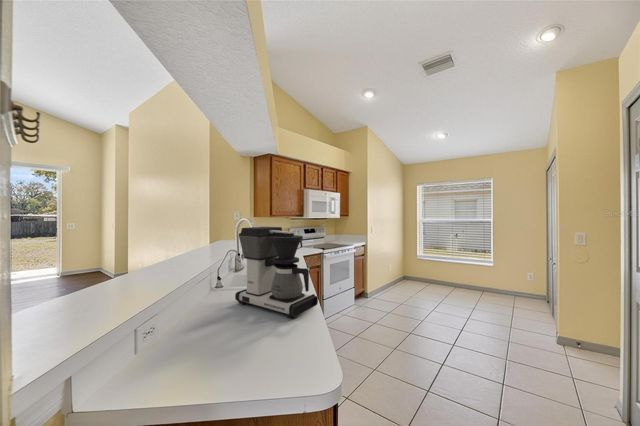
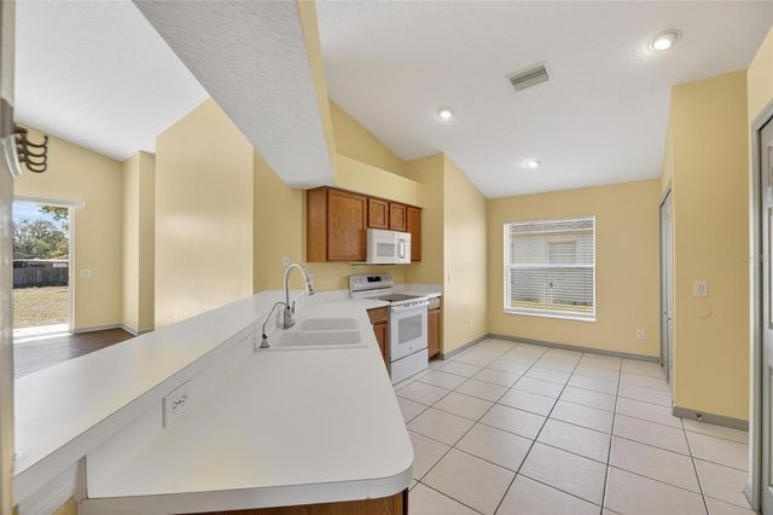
- coffee maker (276, 266)
